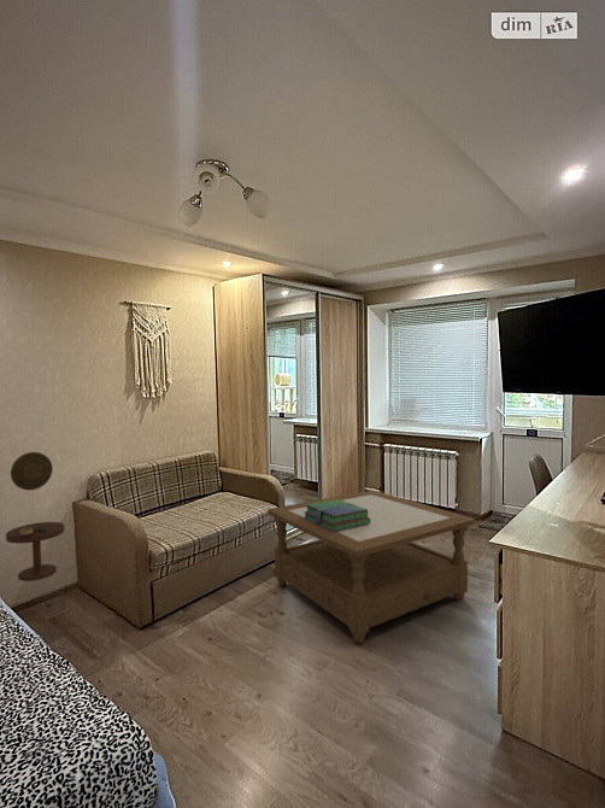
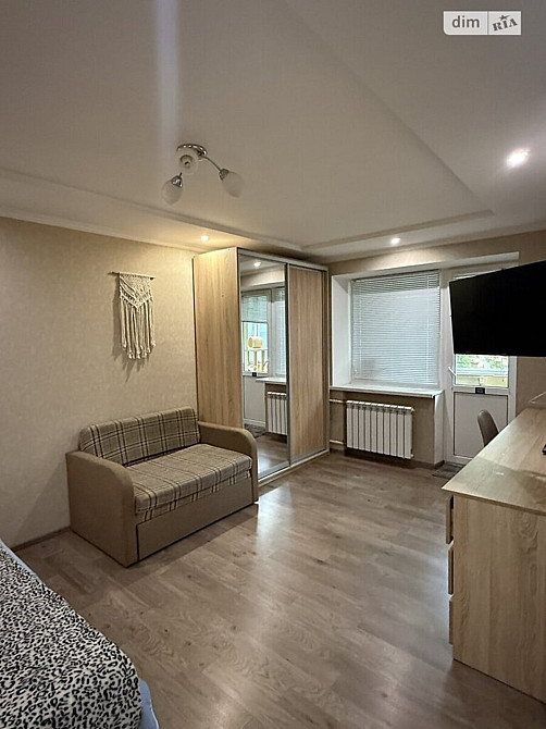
- side table (37, 569)
- coffee table (366, 552)
- stack of books (335, 513)
- decorative plate (33, 470)
